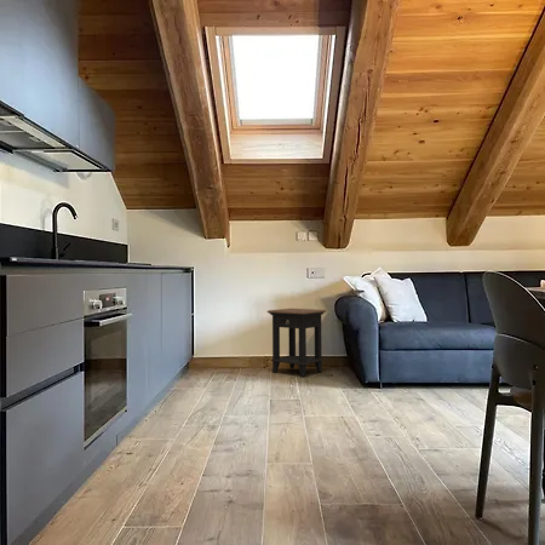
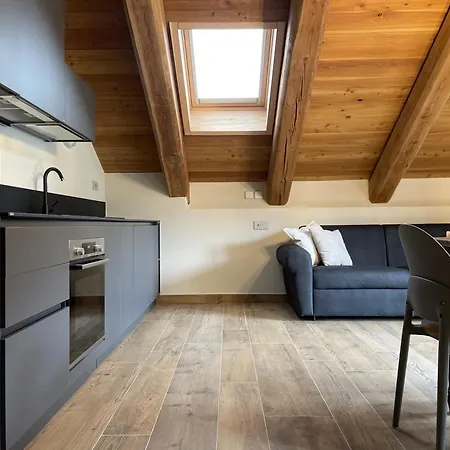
- side table (294, 340)
